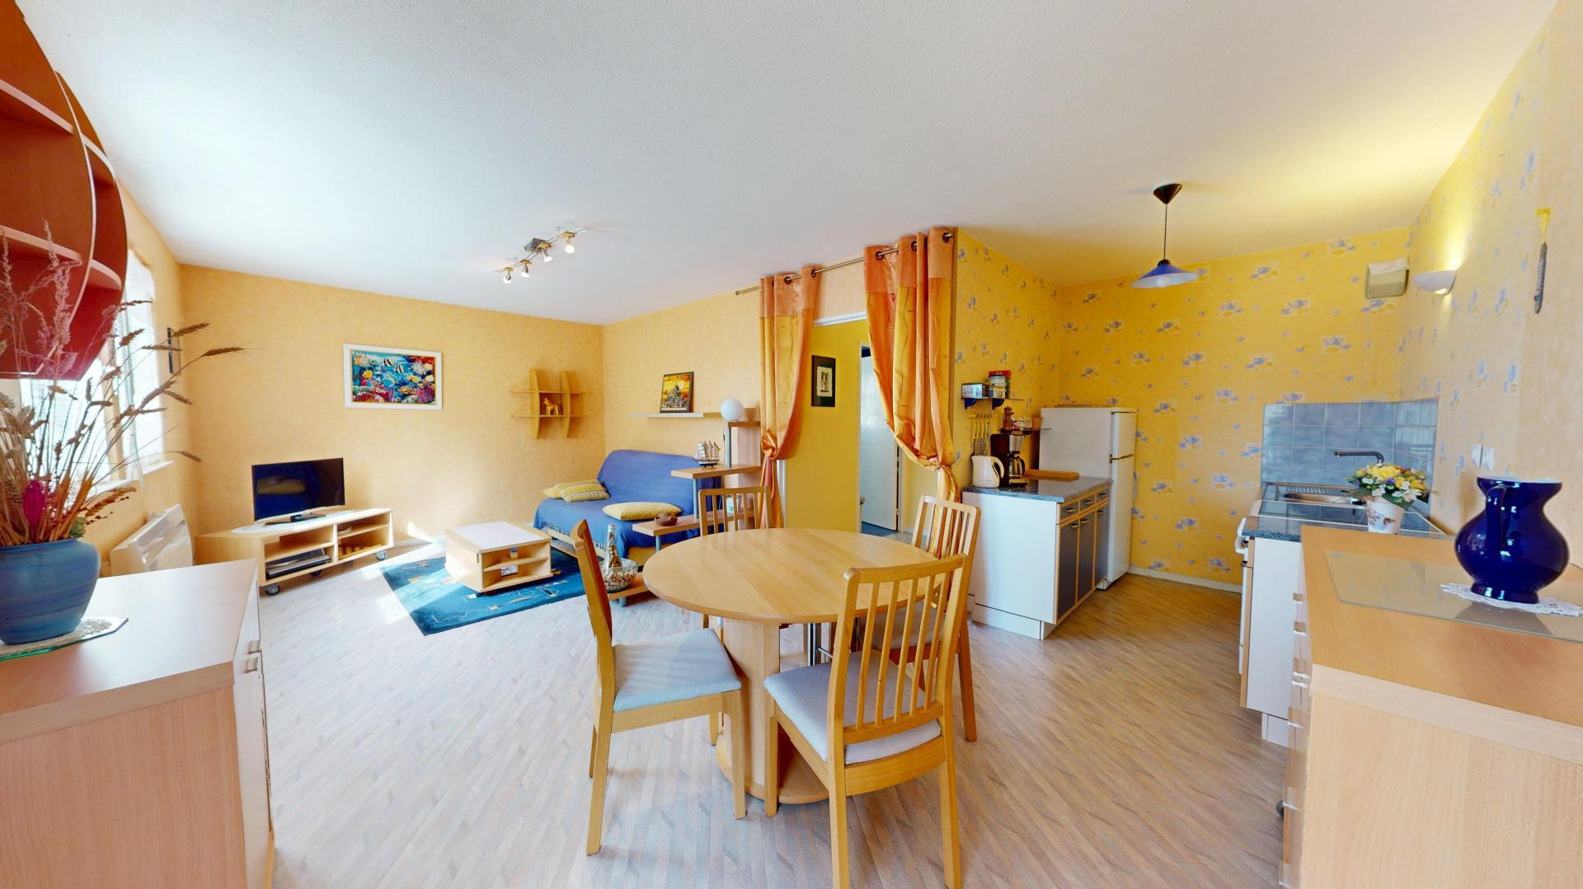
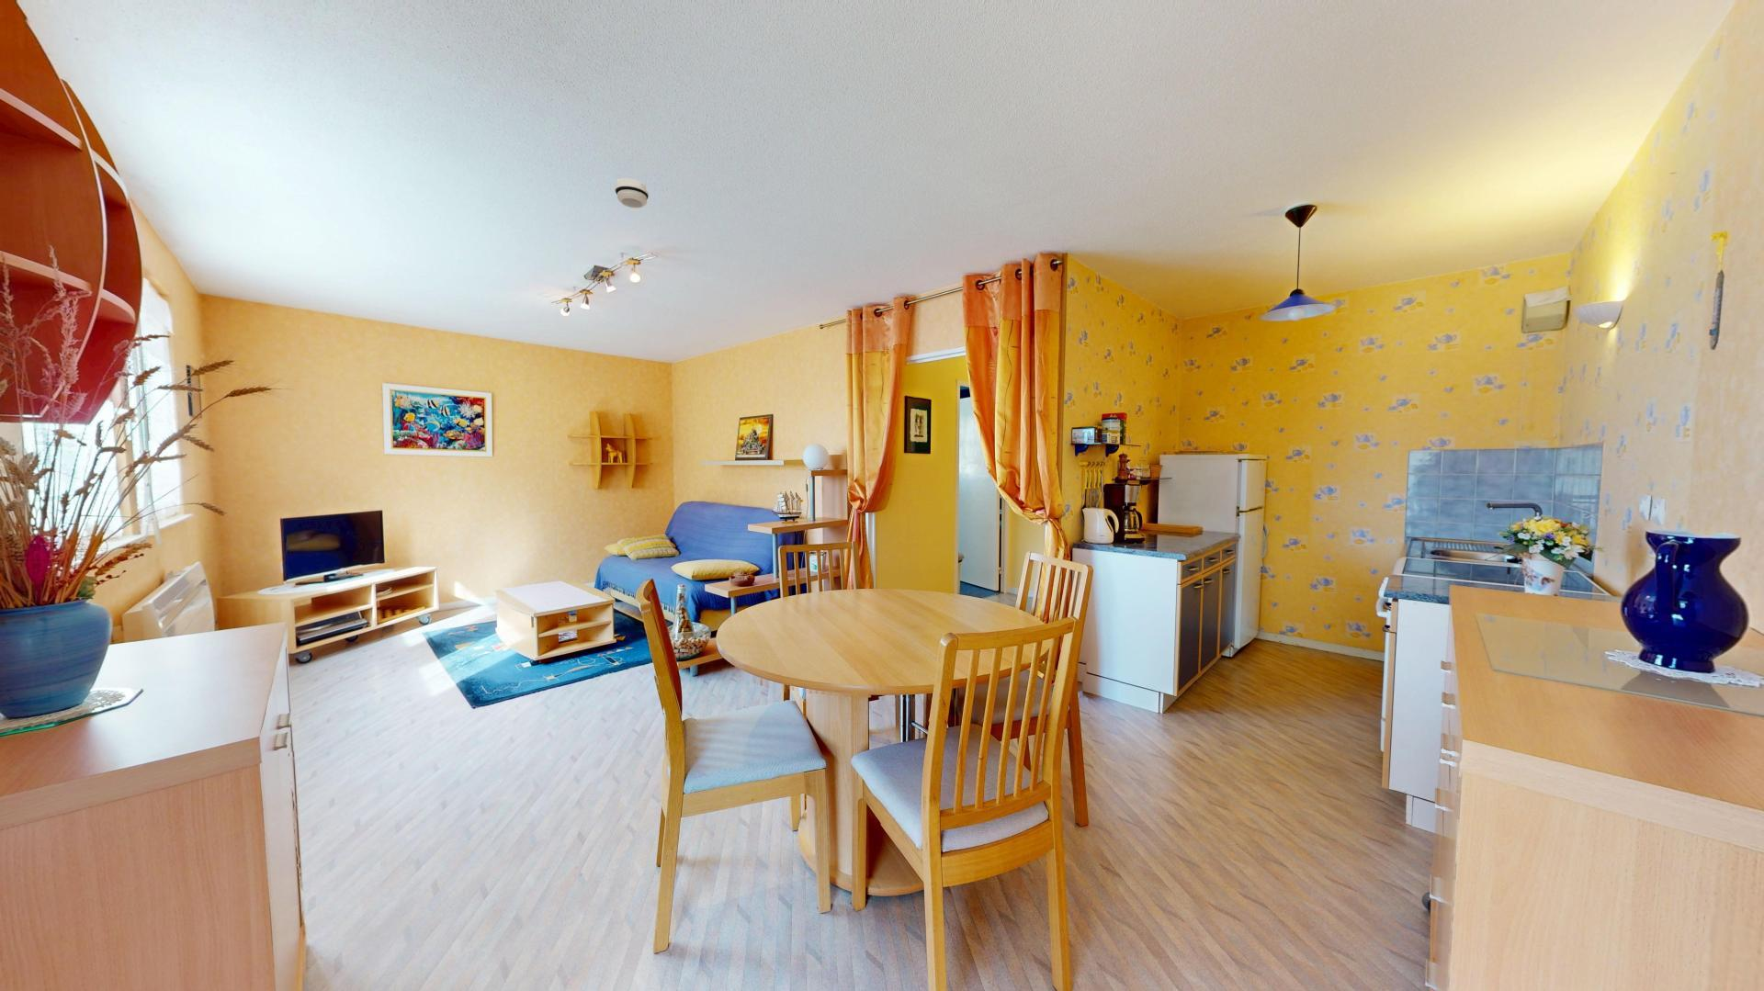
+ smoke detector (631, 194)
